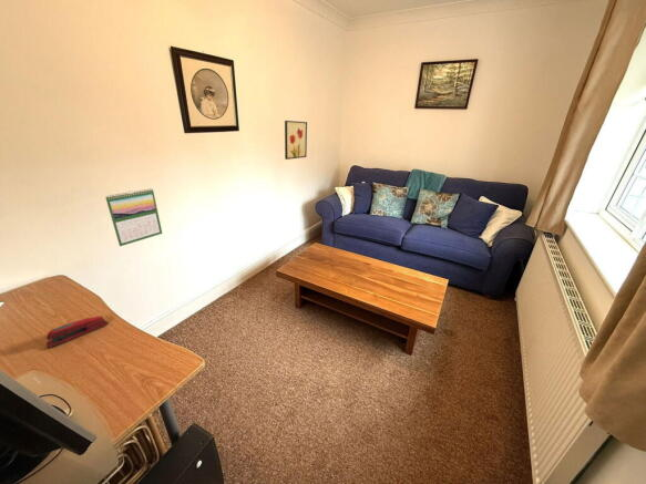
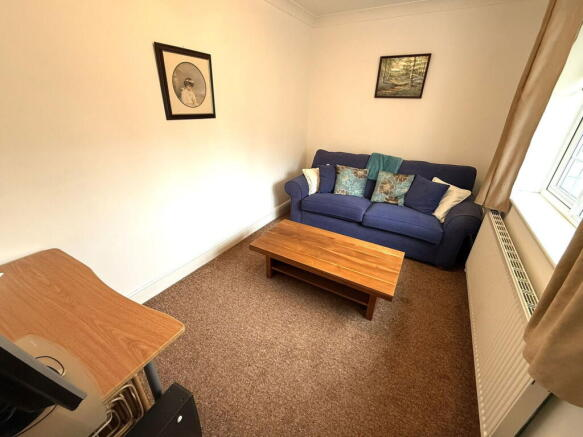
- wall art (295, 140)
- calendar (136, 216)
- stapler (76, 328)
